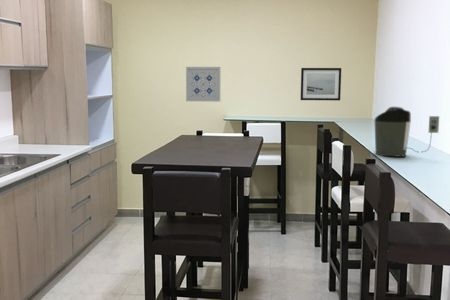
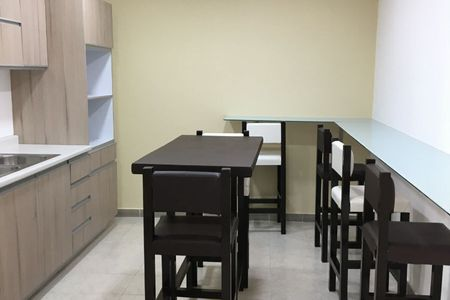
- coffee maker (402, 130)
- wall art (203, 84)
- wall art (320, 84)
